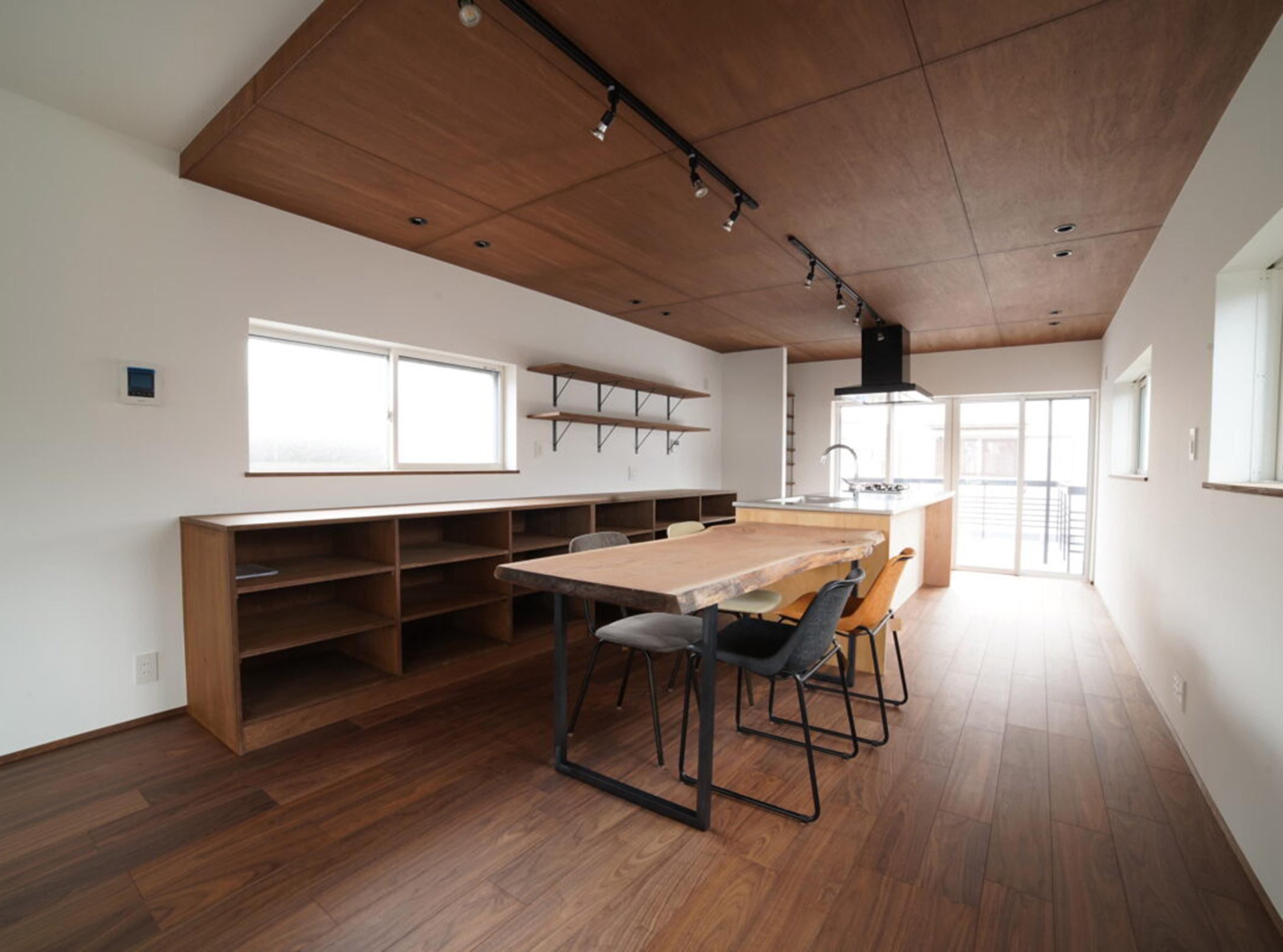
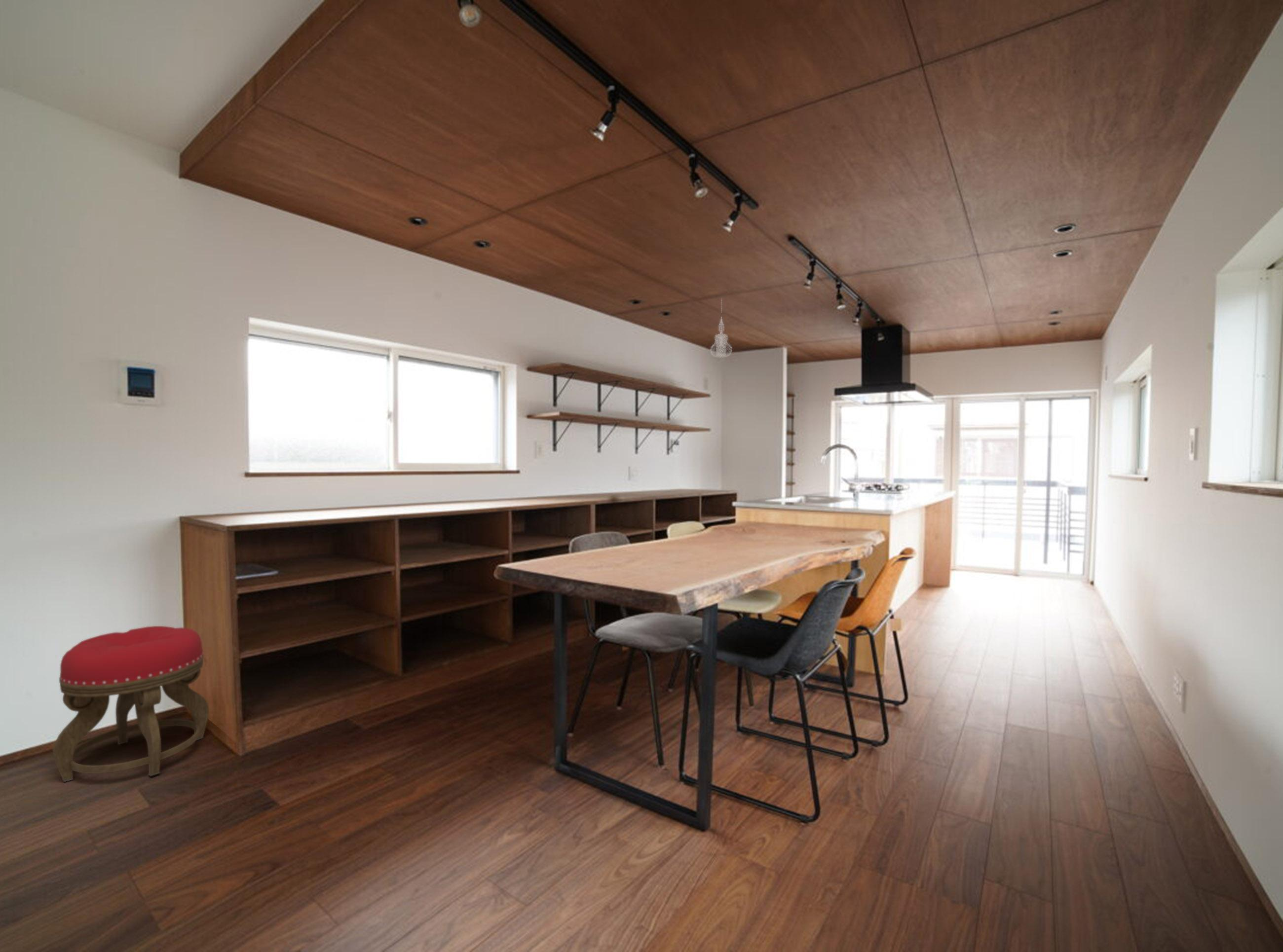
+ stool (136, 697)
+ pendant lamp (721, 325)
